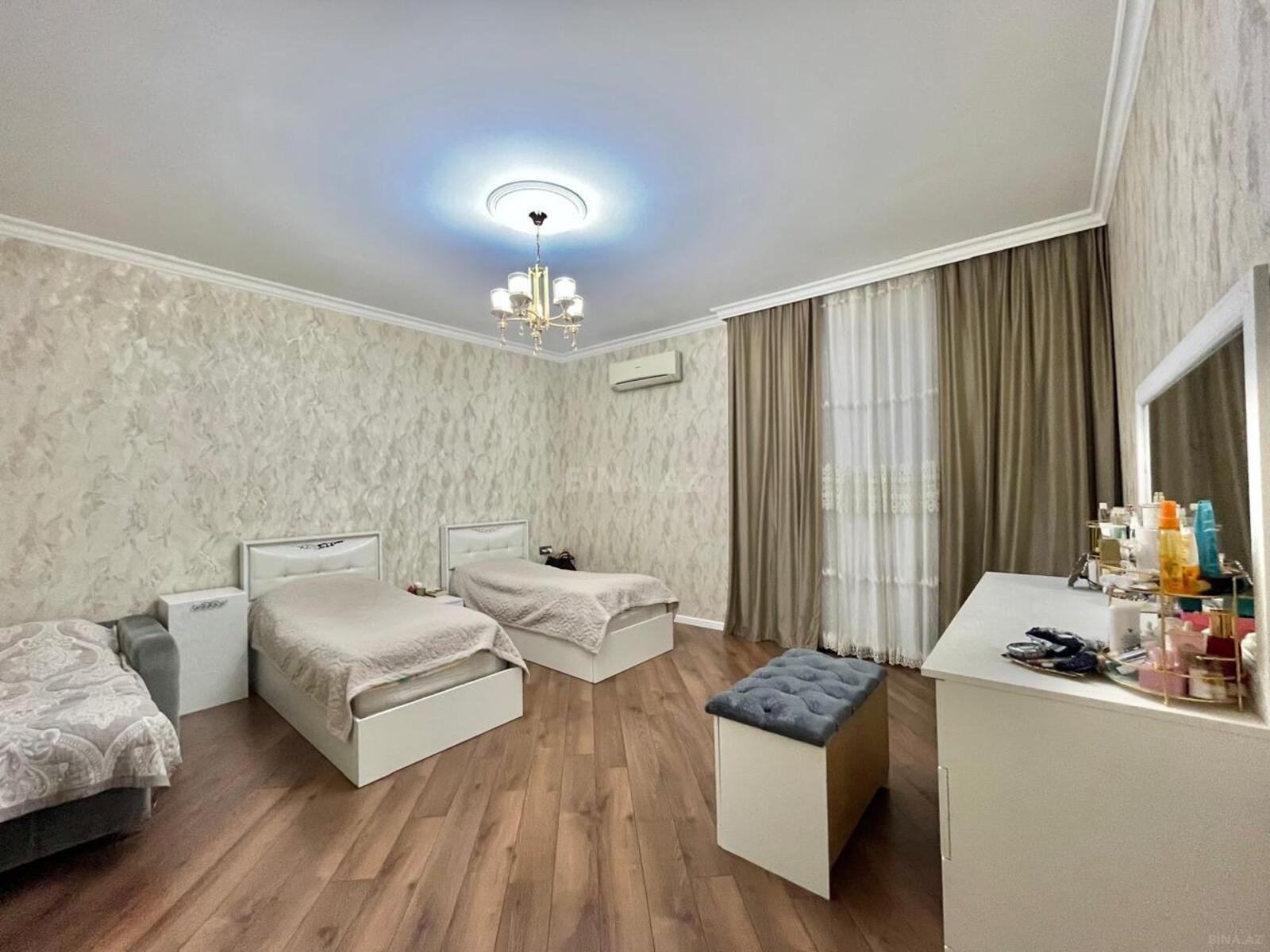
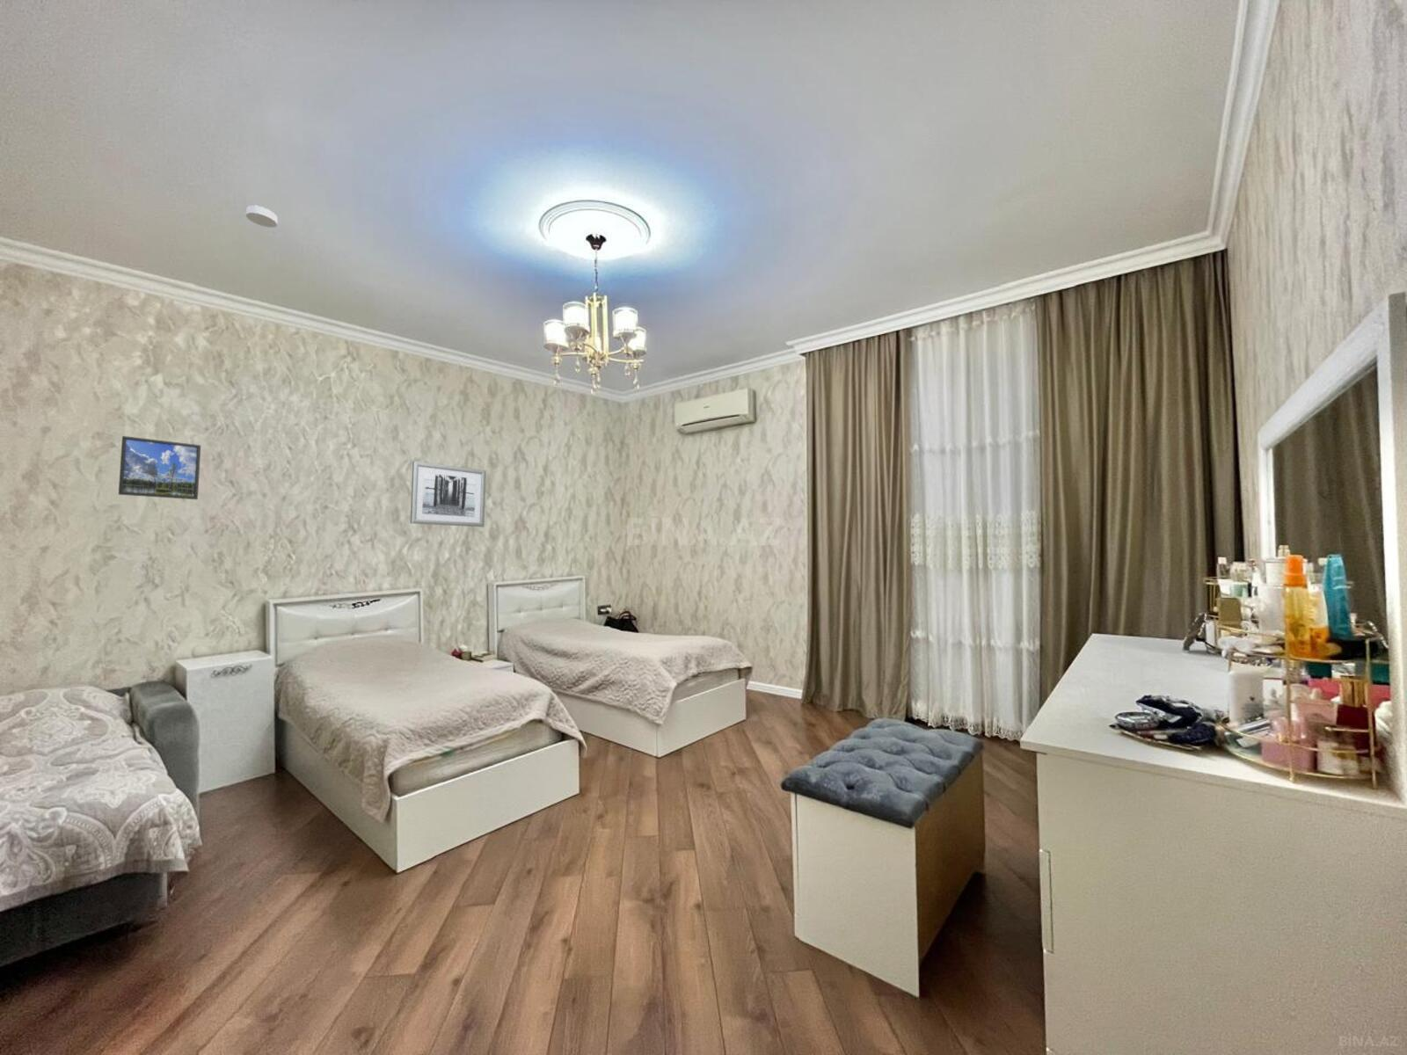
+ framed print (161, 469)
+ smoke detector (263, 215)
+ wall art (450, 495)
